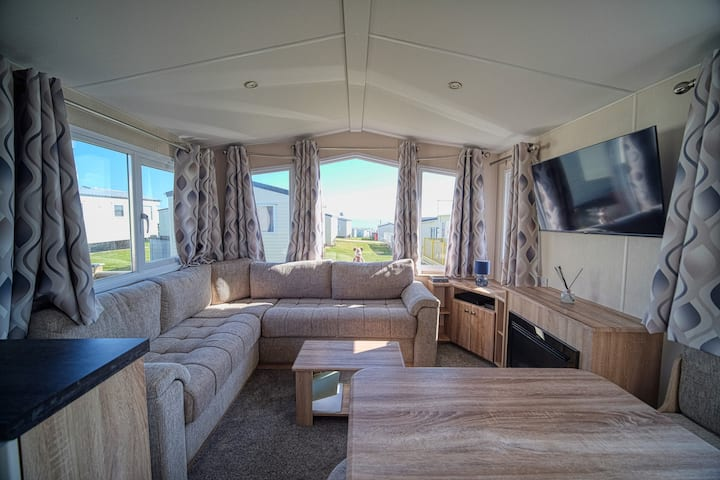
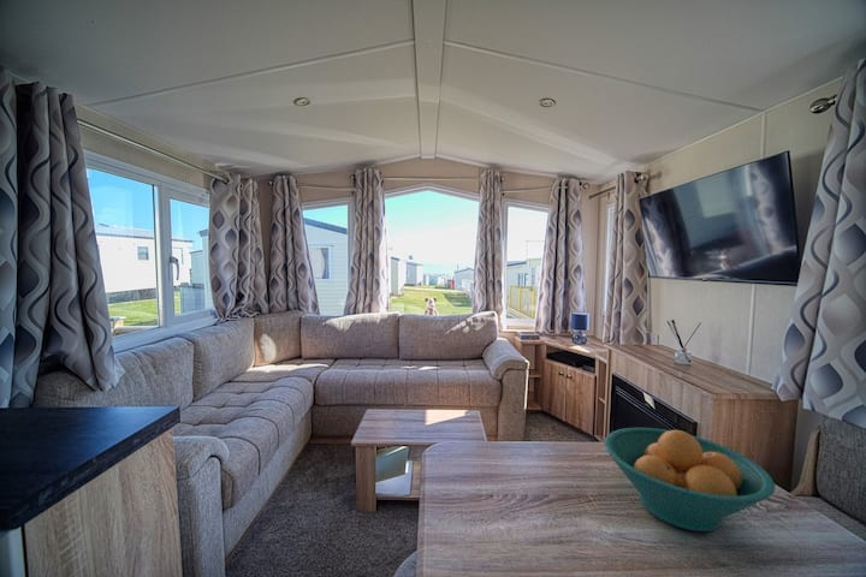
+ fruit bowl (678, 471)
